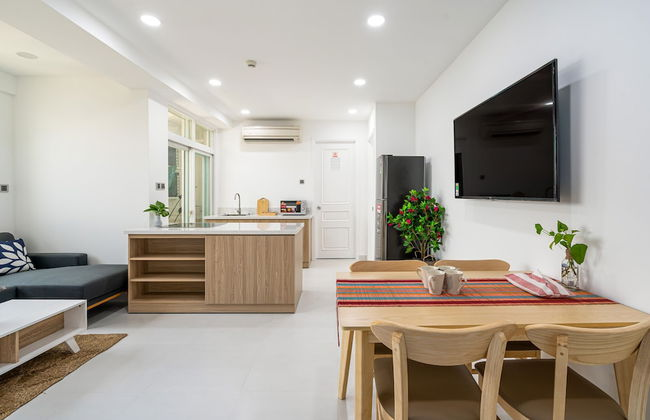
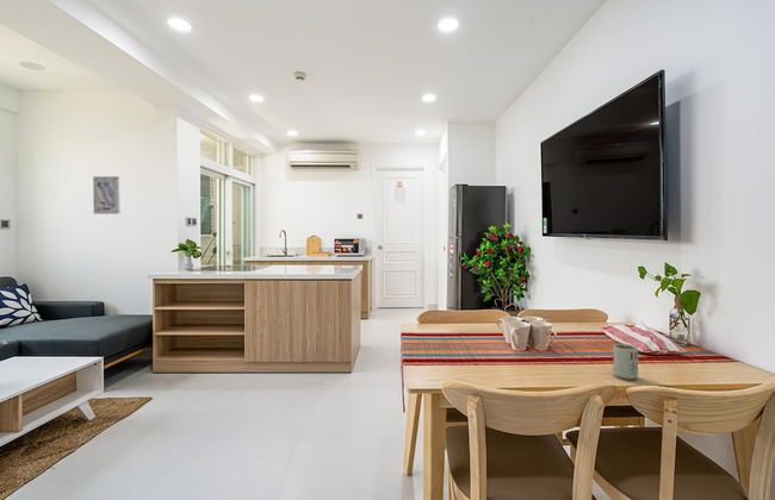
+ cup (625, 361)
+ wall art (106, 195)
